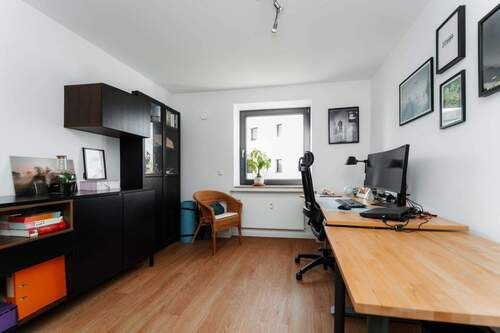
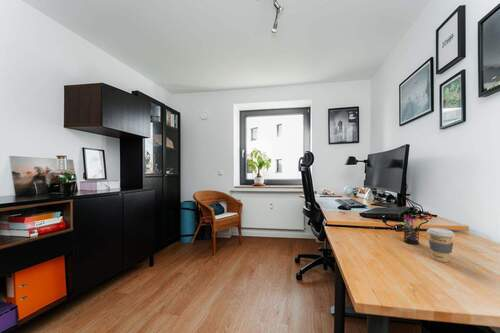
+ pen holder (409, 228)
+ coffee cup (440, 244)
